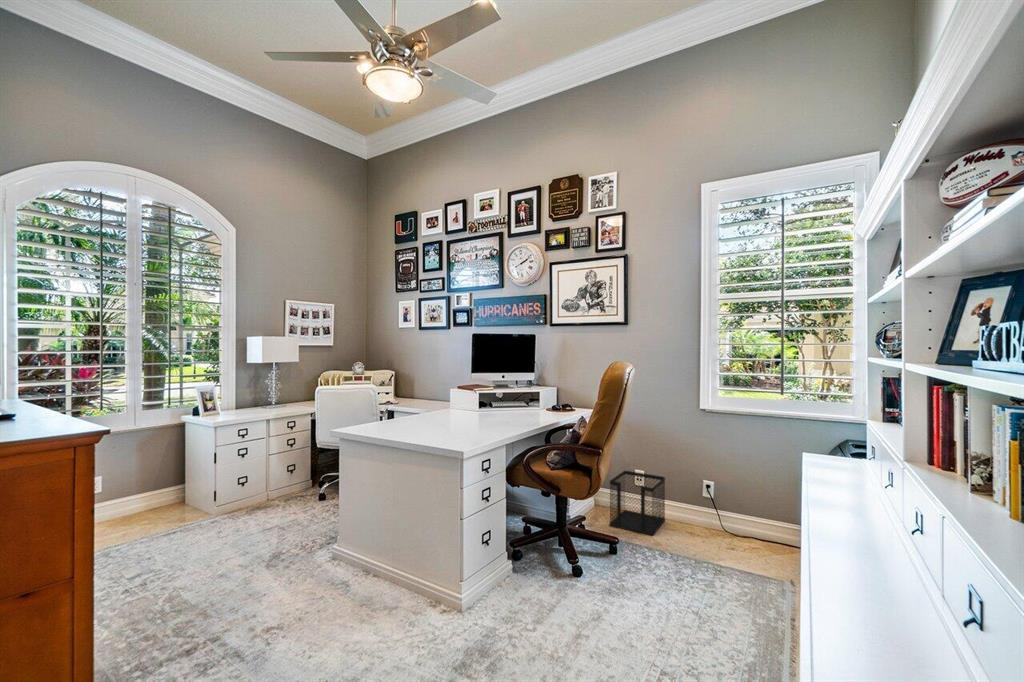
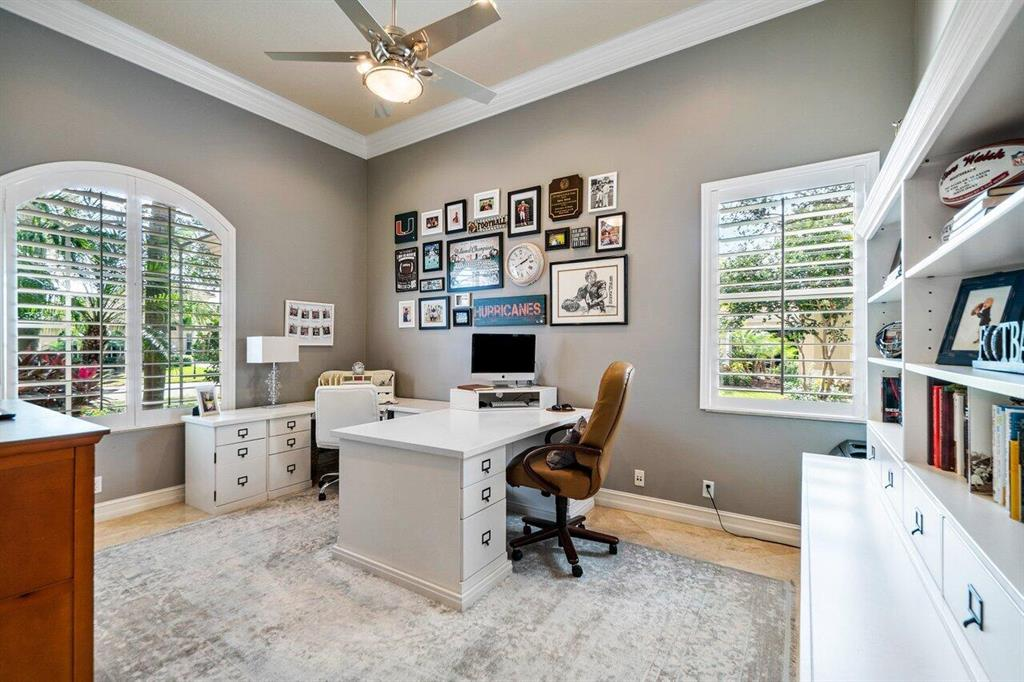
- wastebasket (638, 499)
